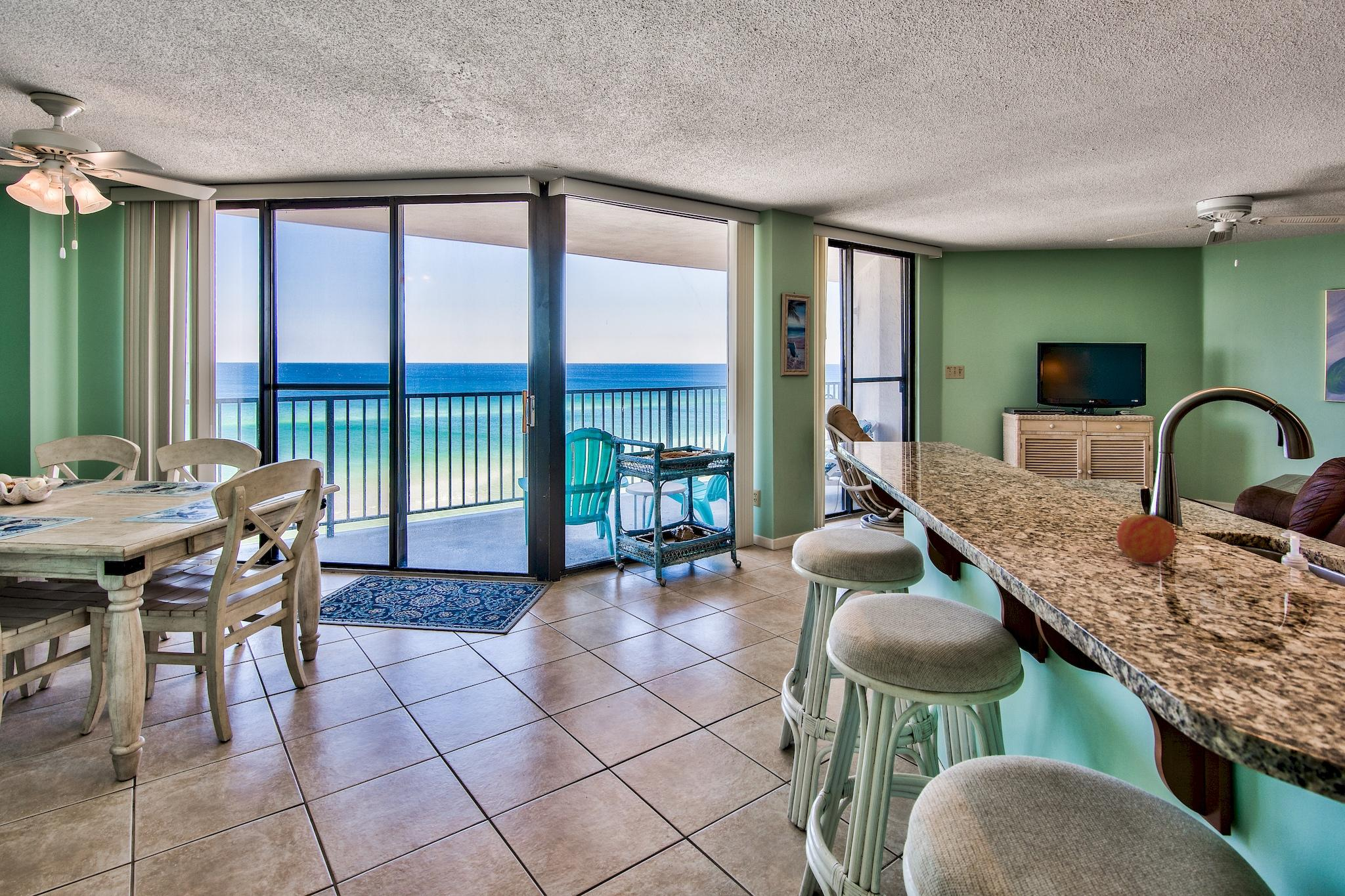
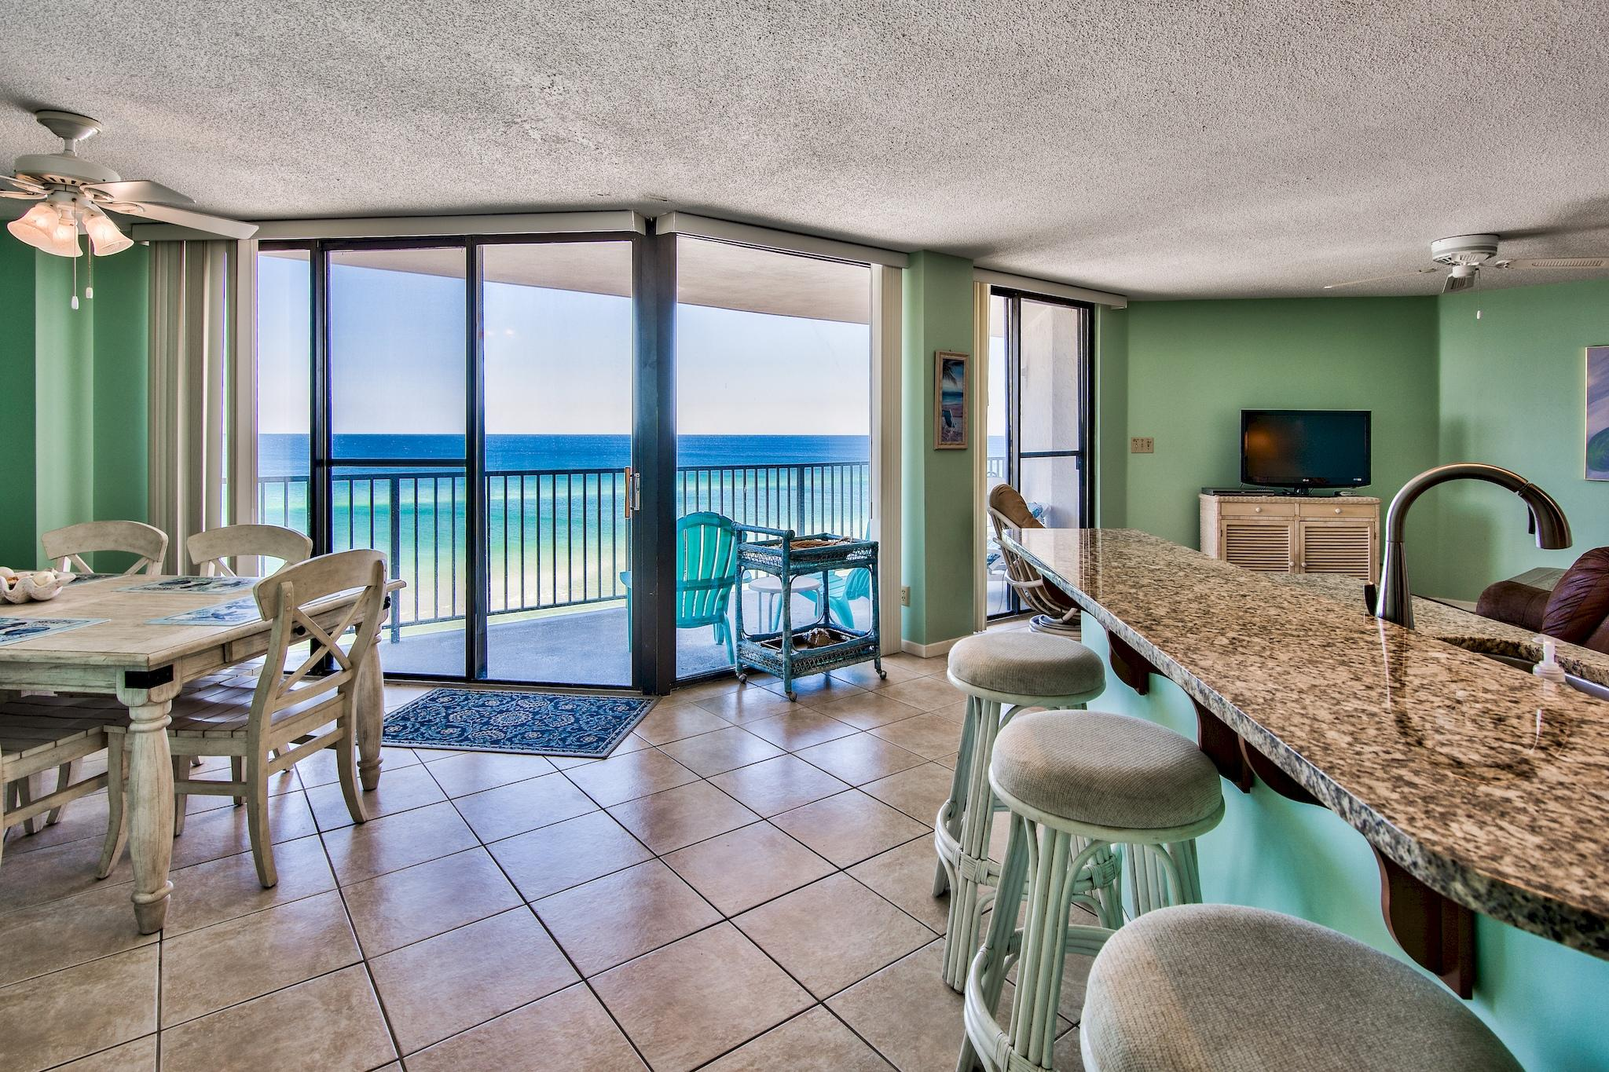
- fruit (1145, 534)
